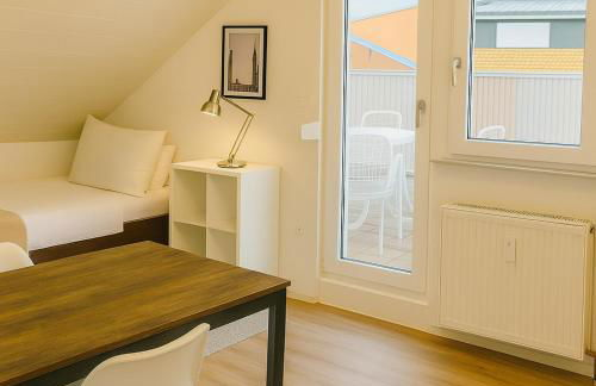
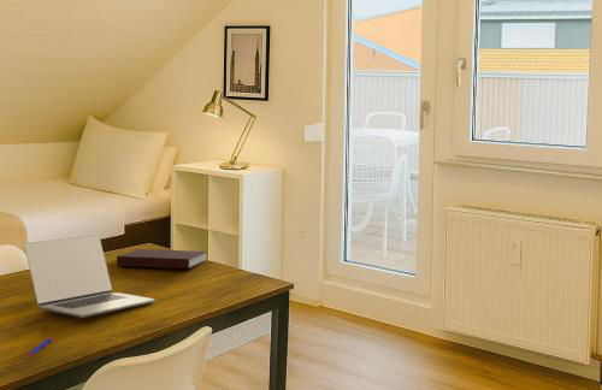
+ laptop (90, 273)
+ notebook (163, 258)
+ pen (39, 347)
